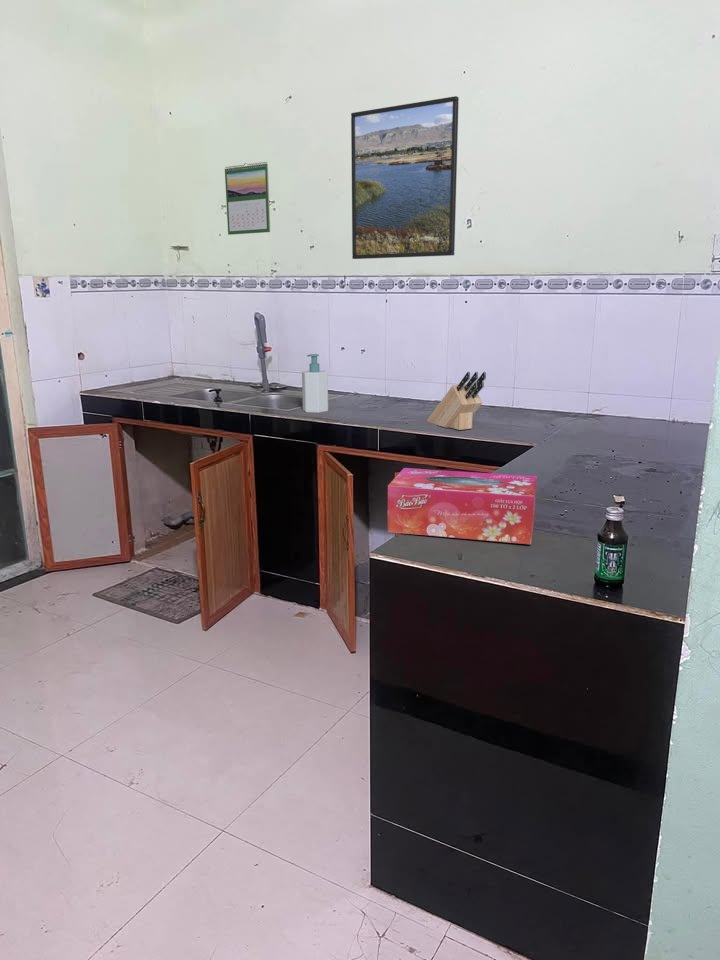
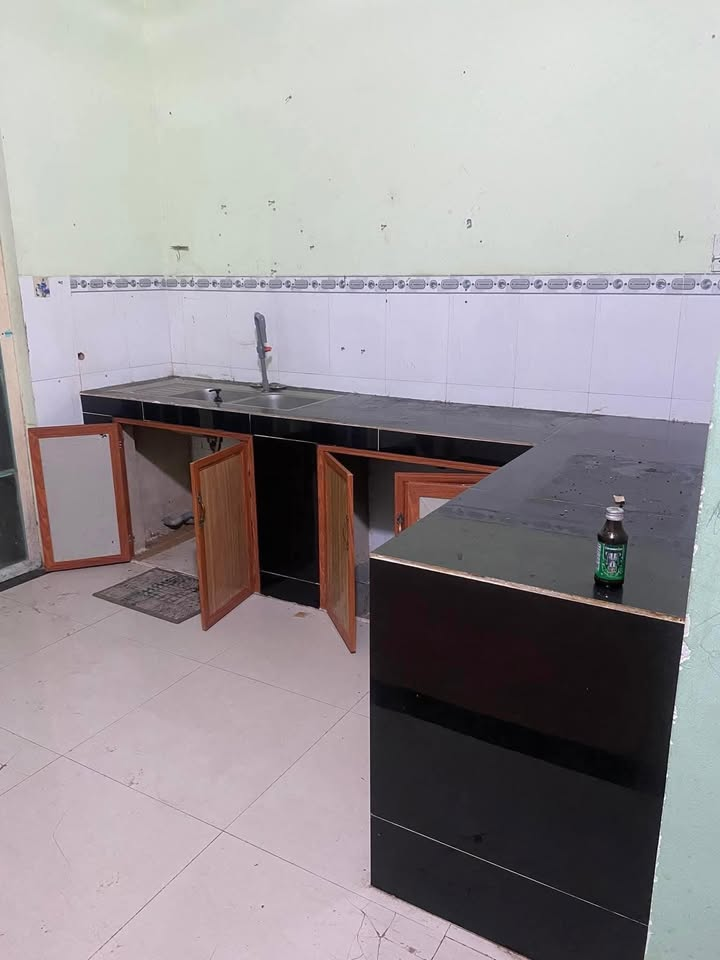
- soap bottle (314, 382)
- tissue box (463, 503)
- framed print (402, 183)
- knife block (457, 398)
- calendar (247, 198)
